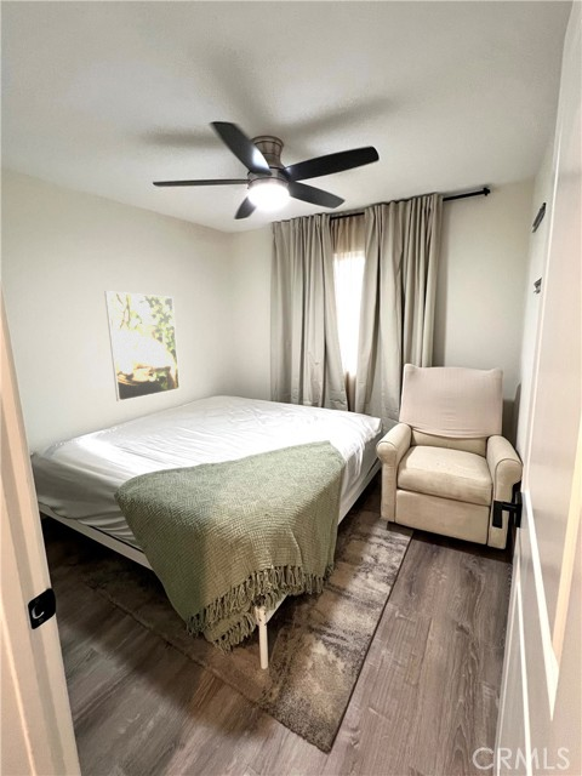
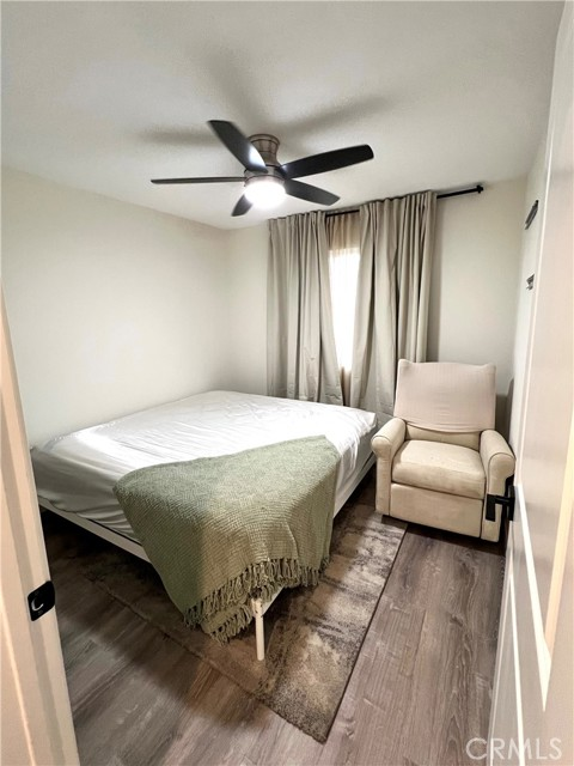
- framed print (146, 346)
